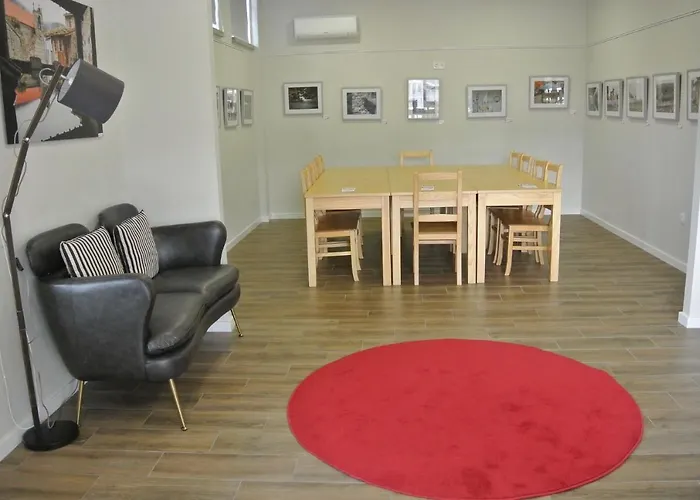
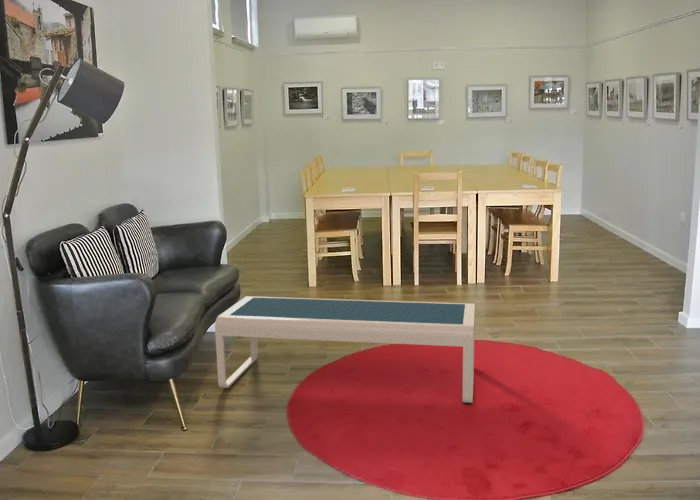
+ coffee table (350, 341)
